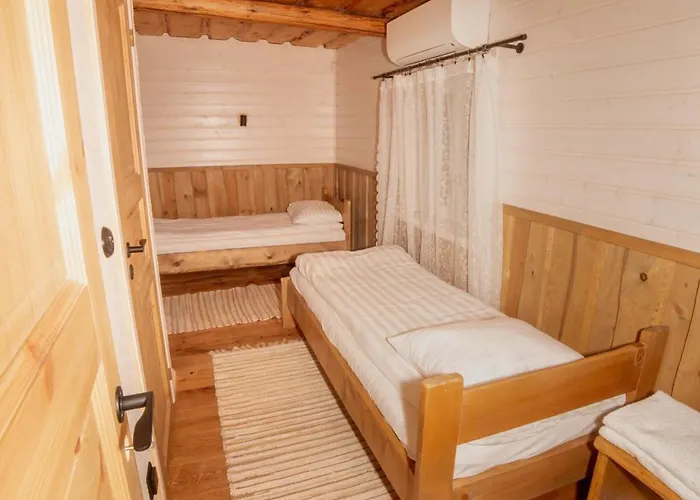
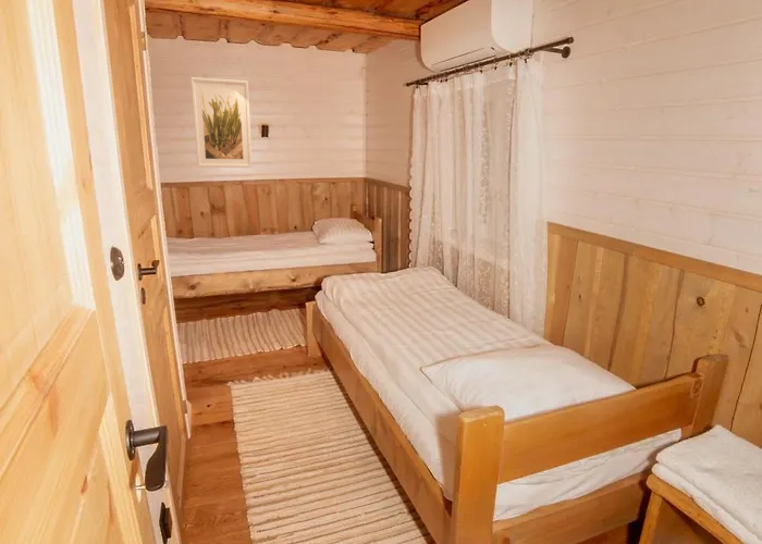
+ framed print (222, 124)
